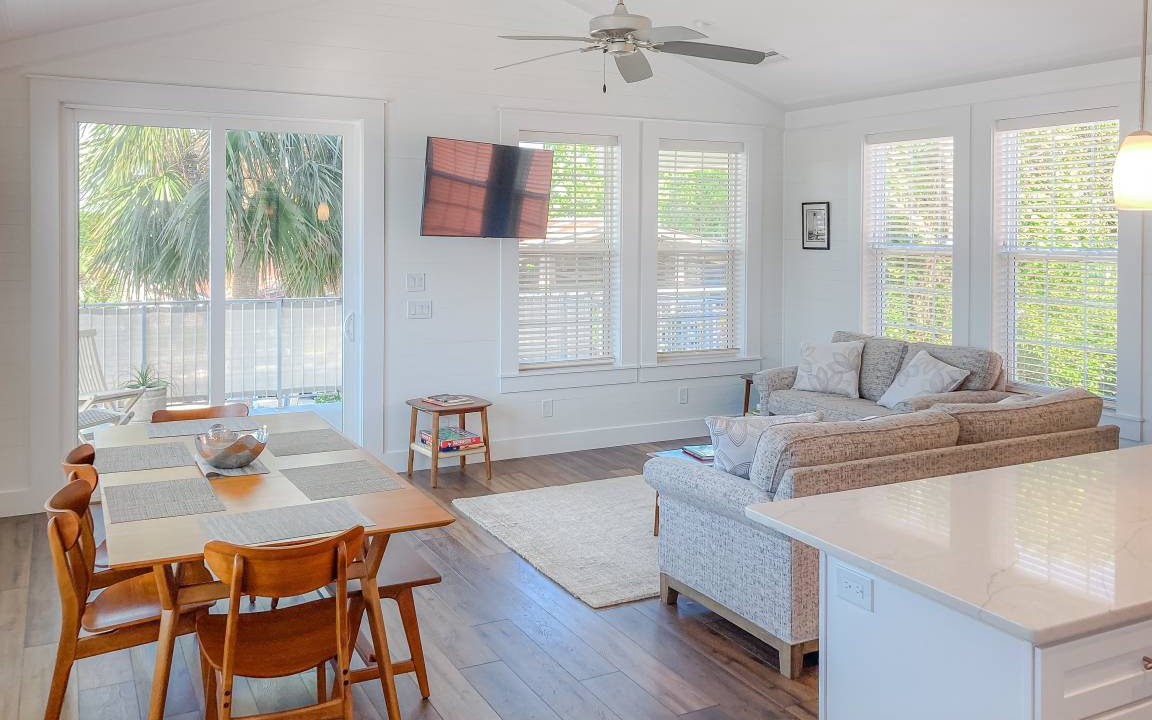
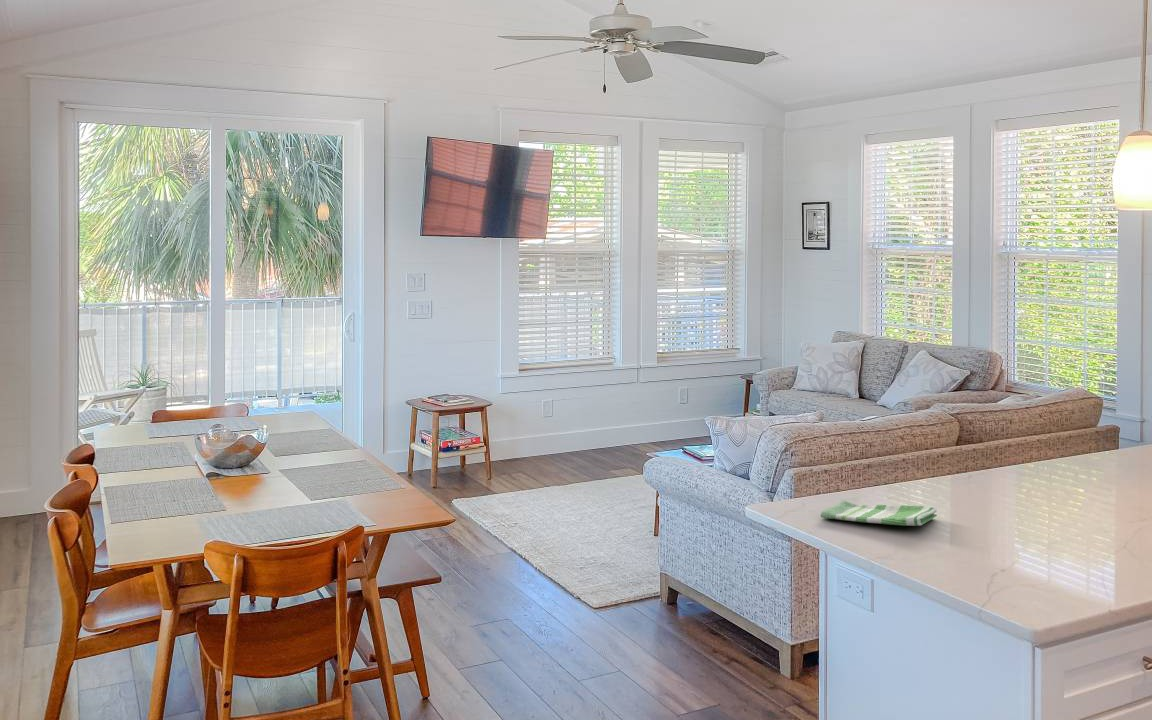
+ dish towel (879, 512)
